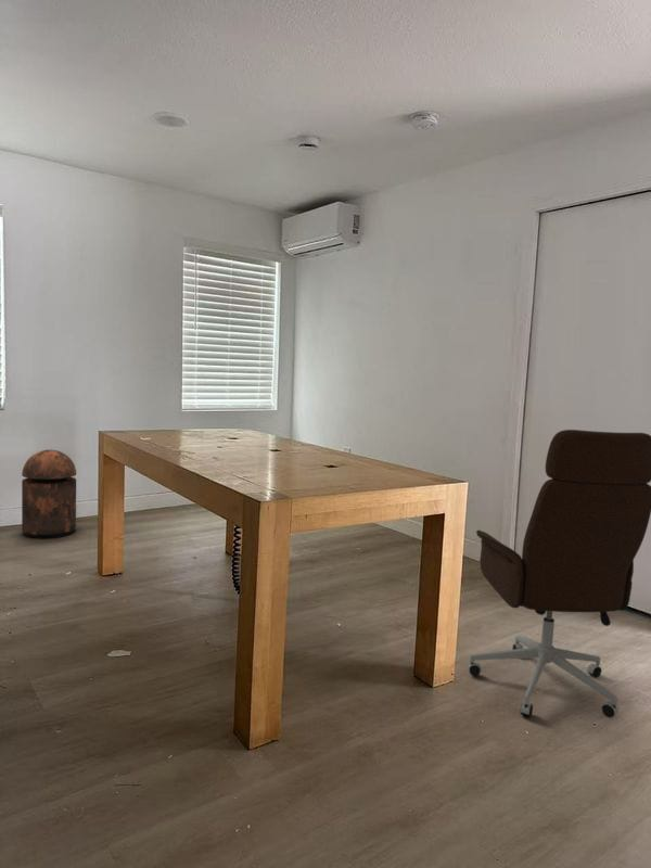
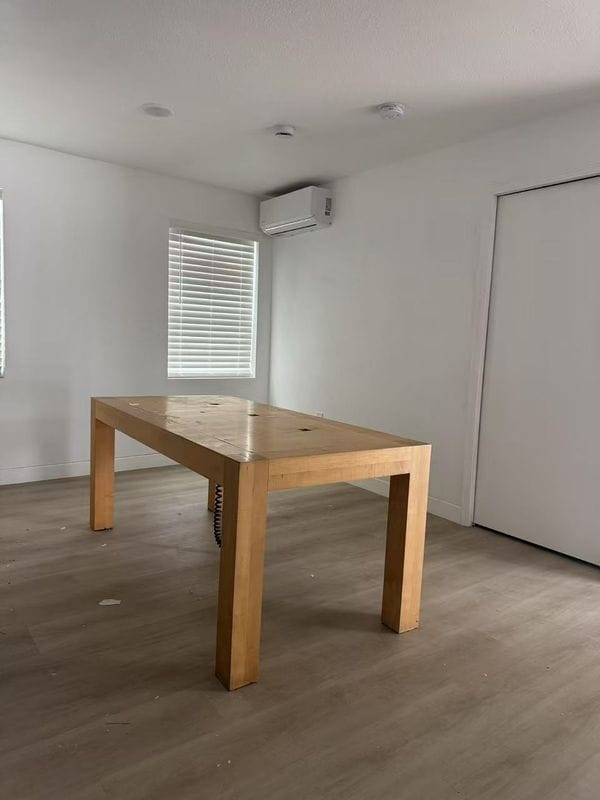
- office chair (558, 559)
- trash can (49, 490)
